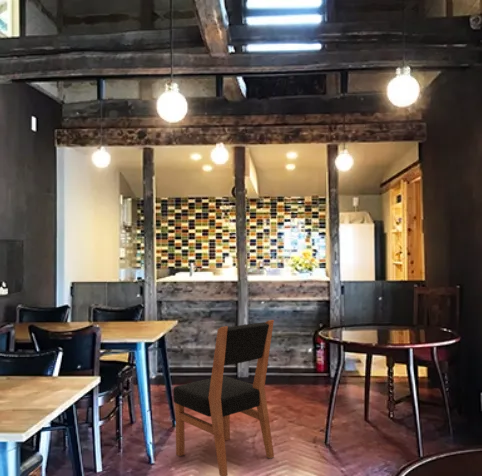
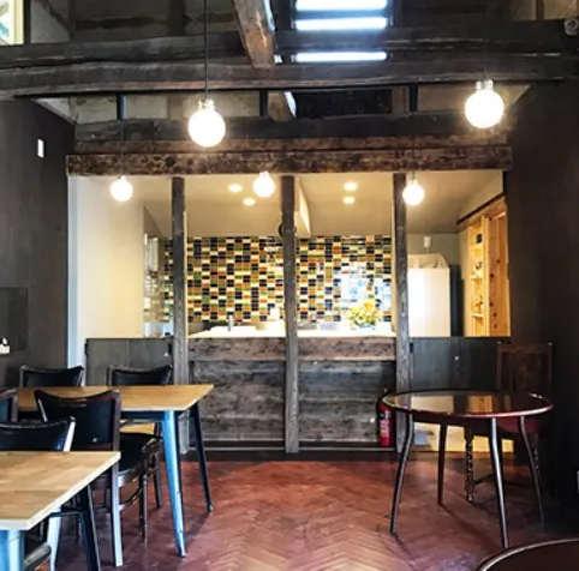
- dining chair (223, 387)
